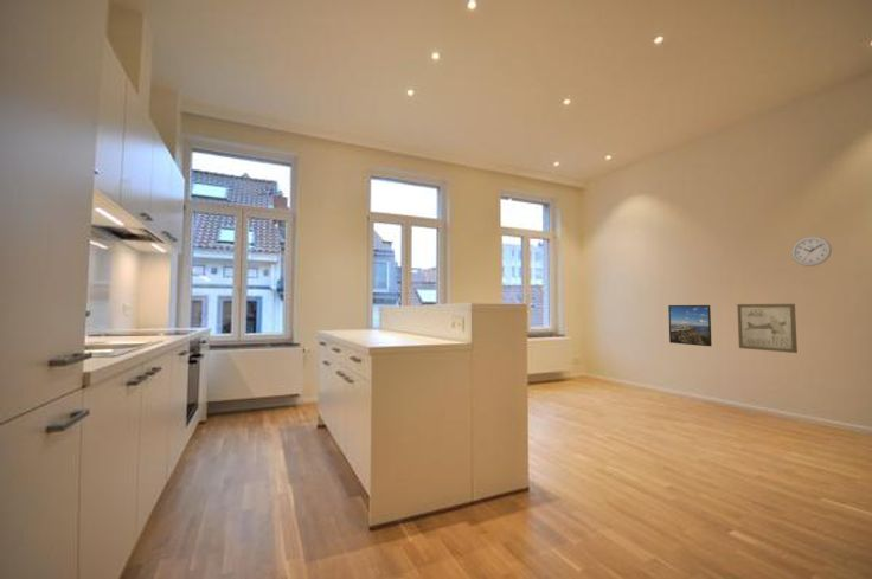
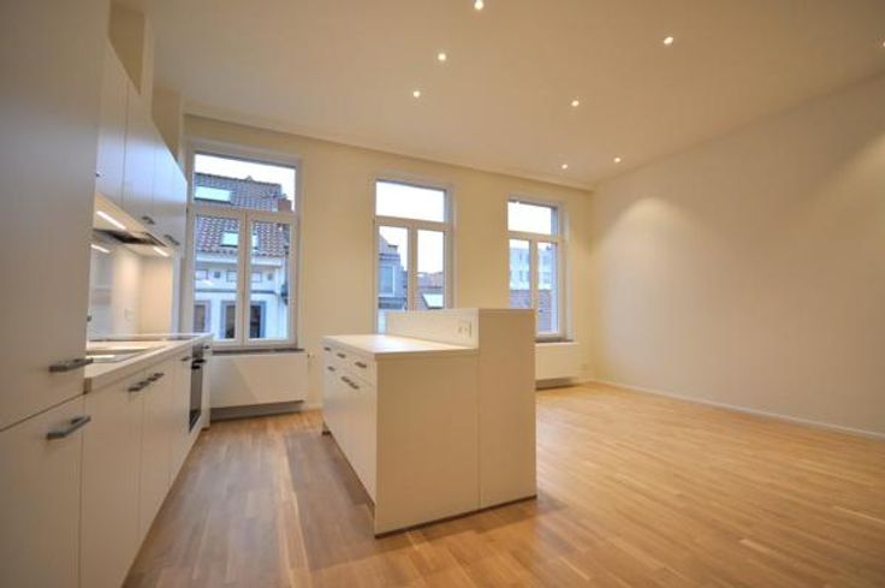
- wall art (765, 327)
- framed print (688, 324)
- wall clock (810, 251)
